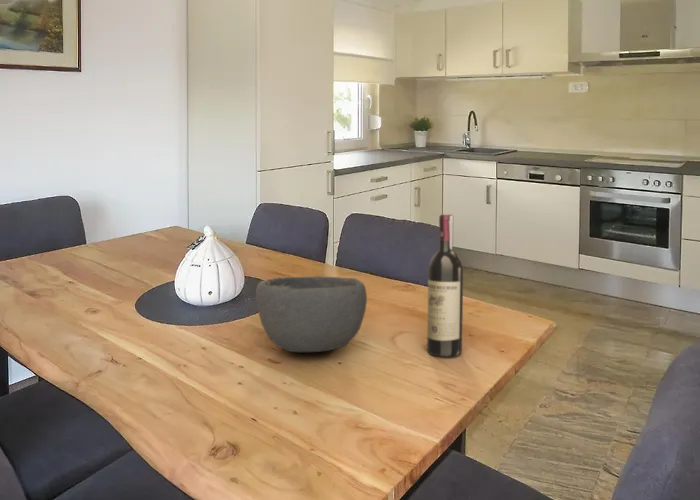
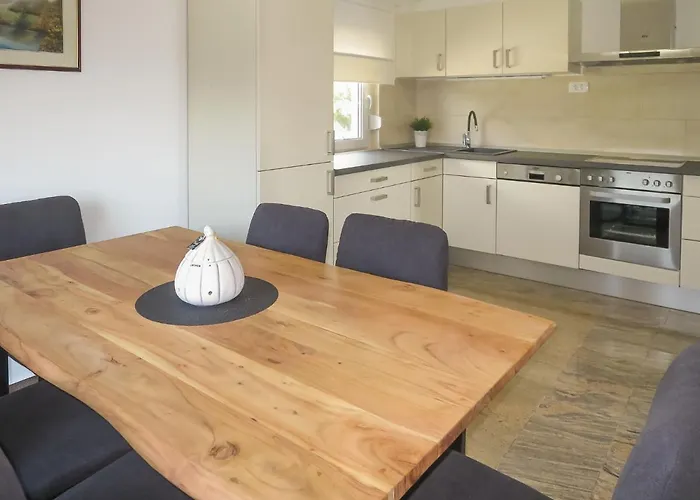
- wine bottle (445, 284)
- bowl (311, 314)
